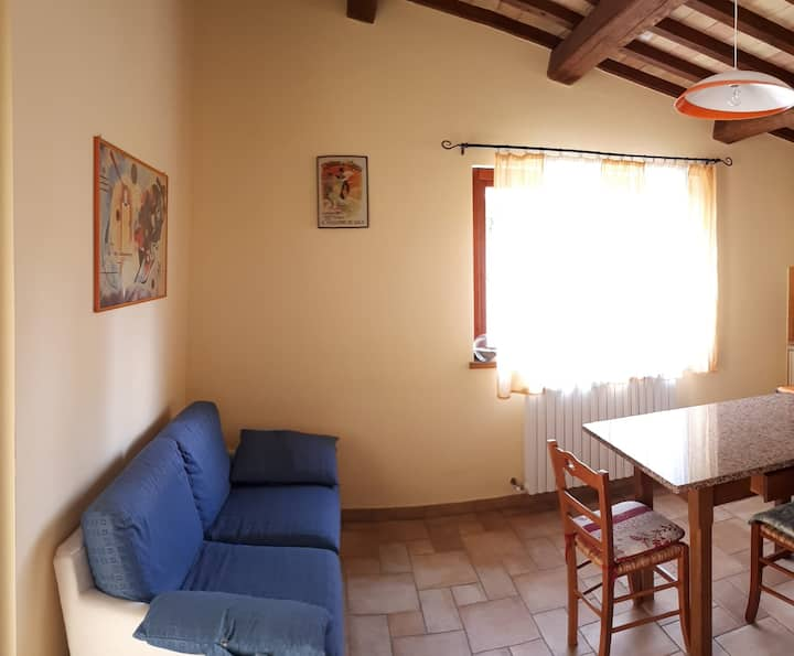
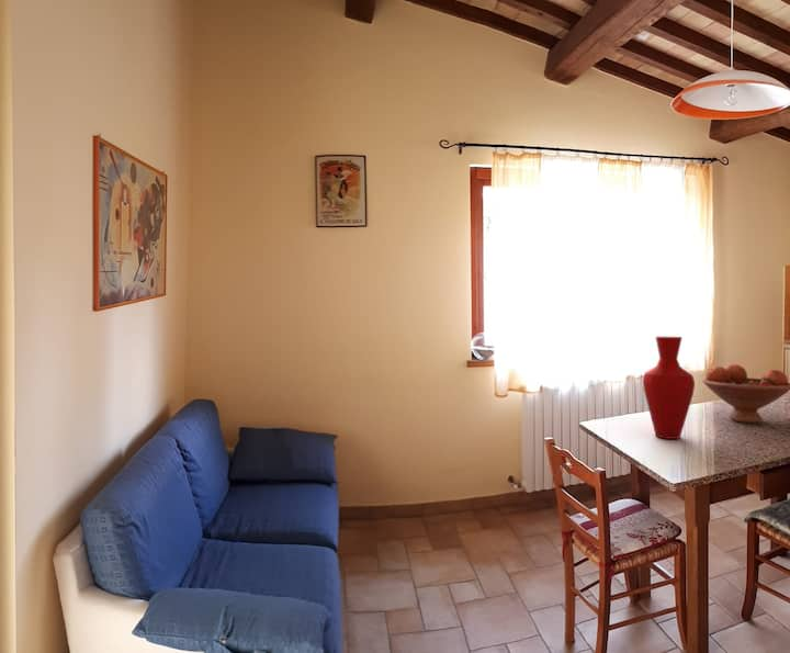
+ vase (667, 386)
+ fruit bowl (745, 393)
